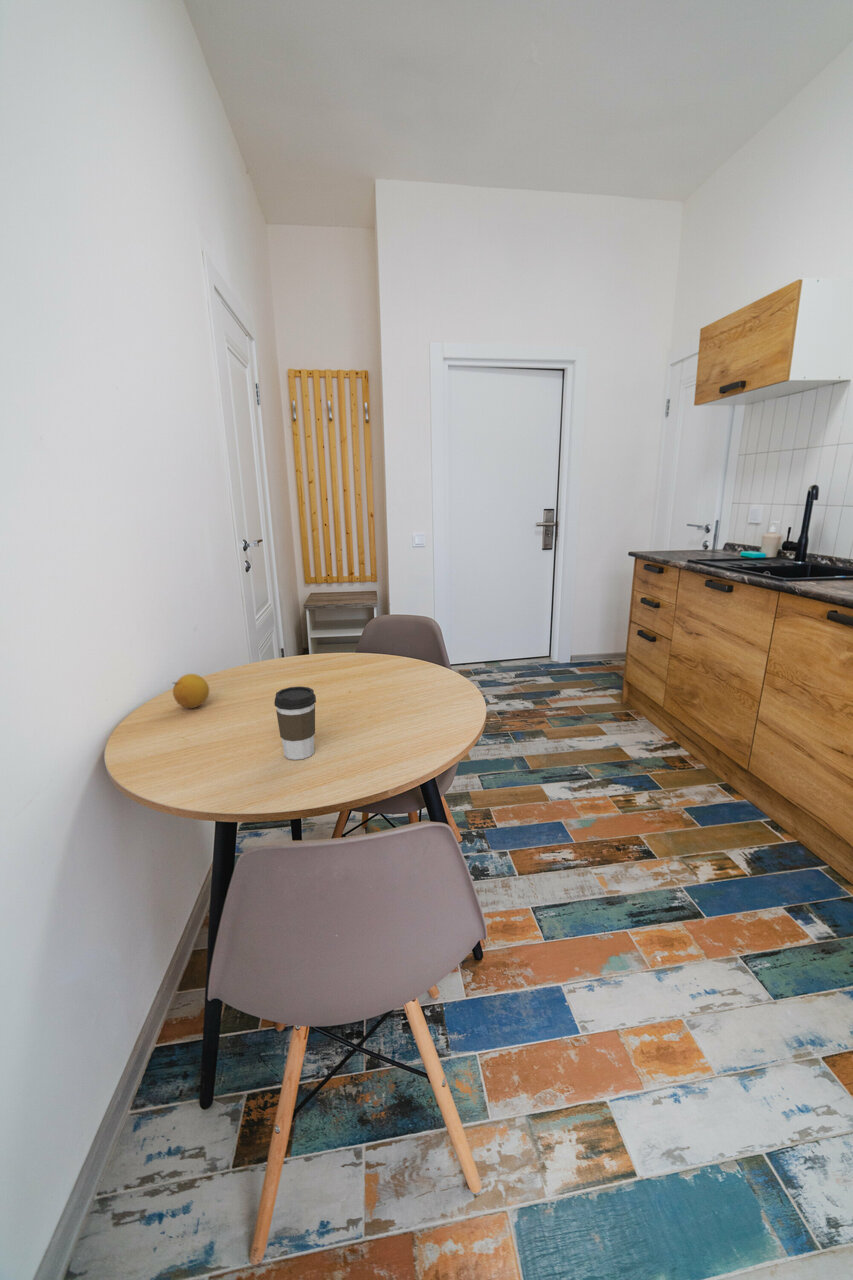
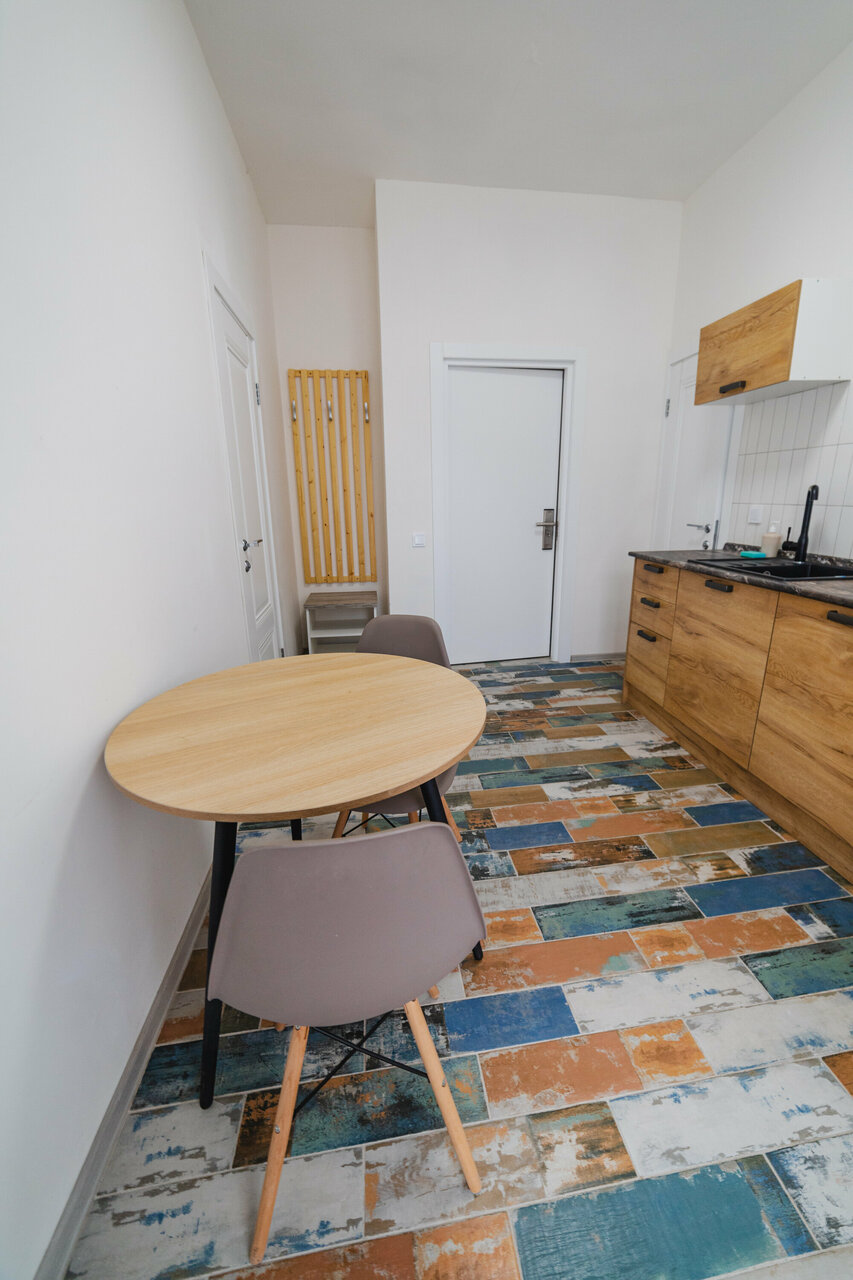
- fruit (191, 690)
- coffee cup (297, 723)
